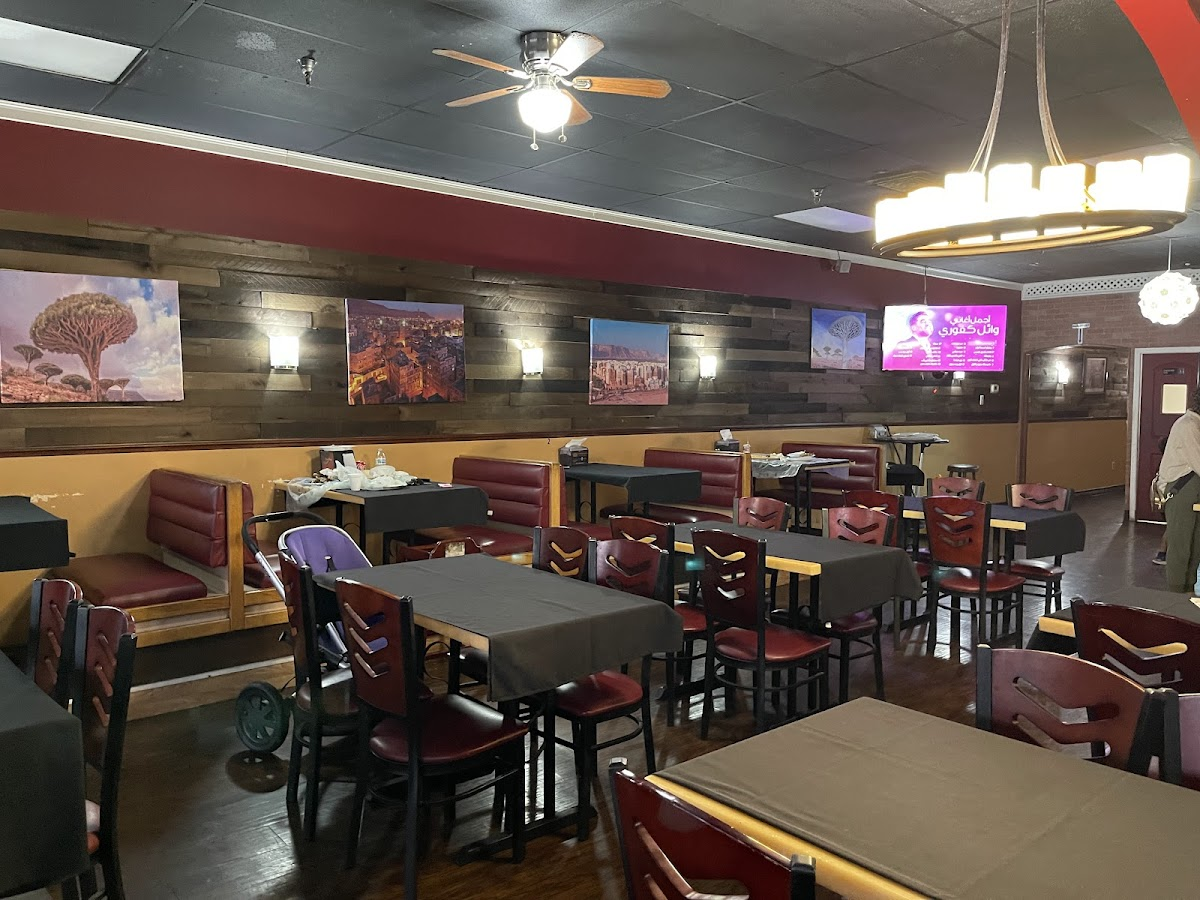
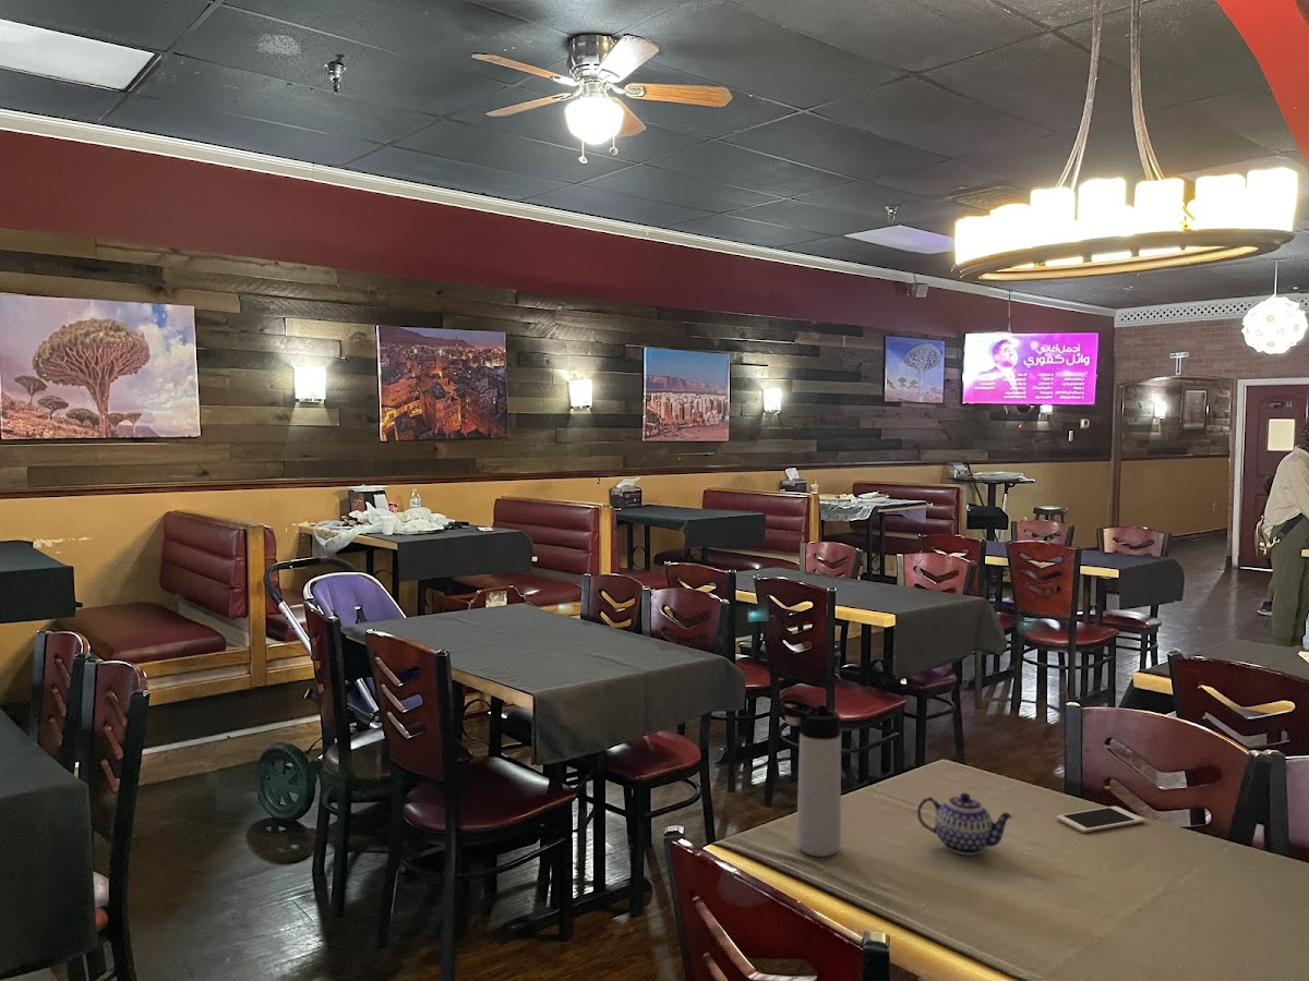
+ thermos bottle (809, 775)
+ cell phone (1100, 819)
+ teapot (964, 820)
